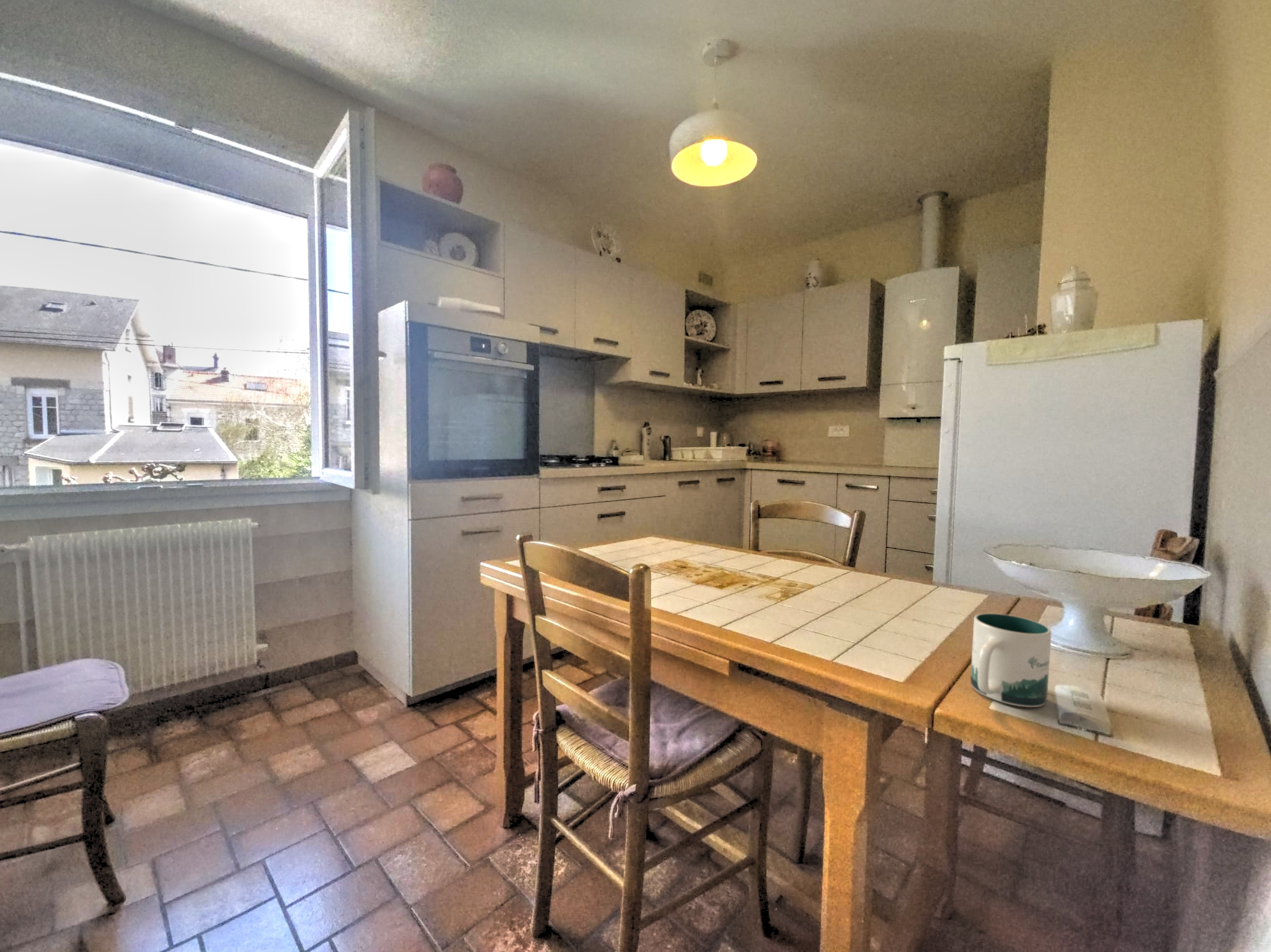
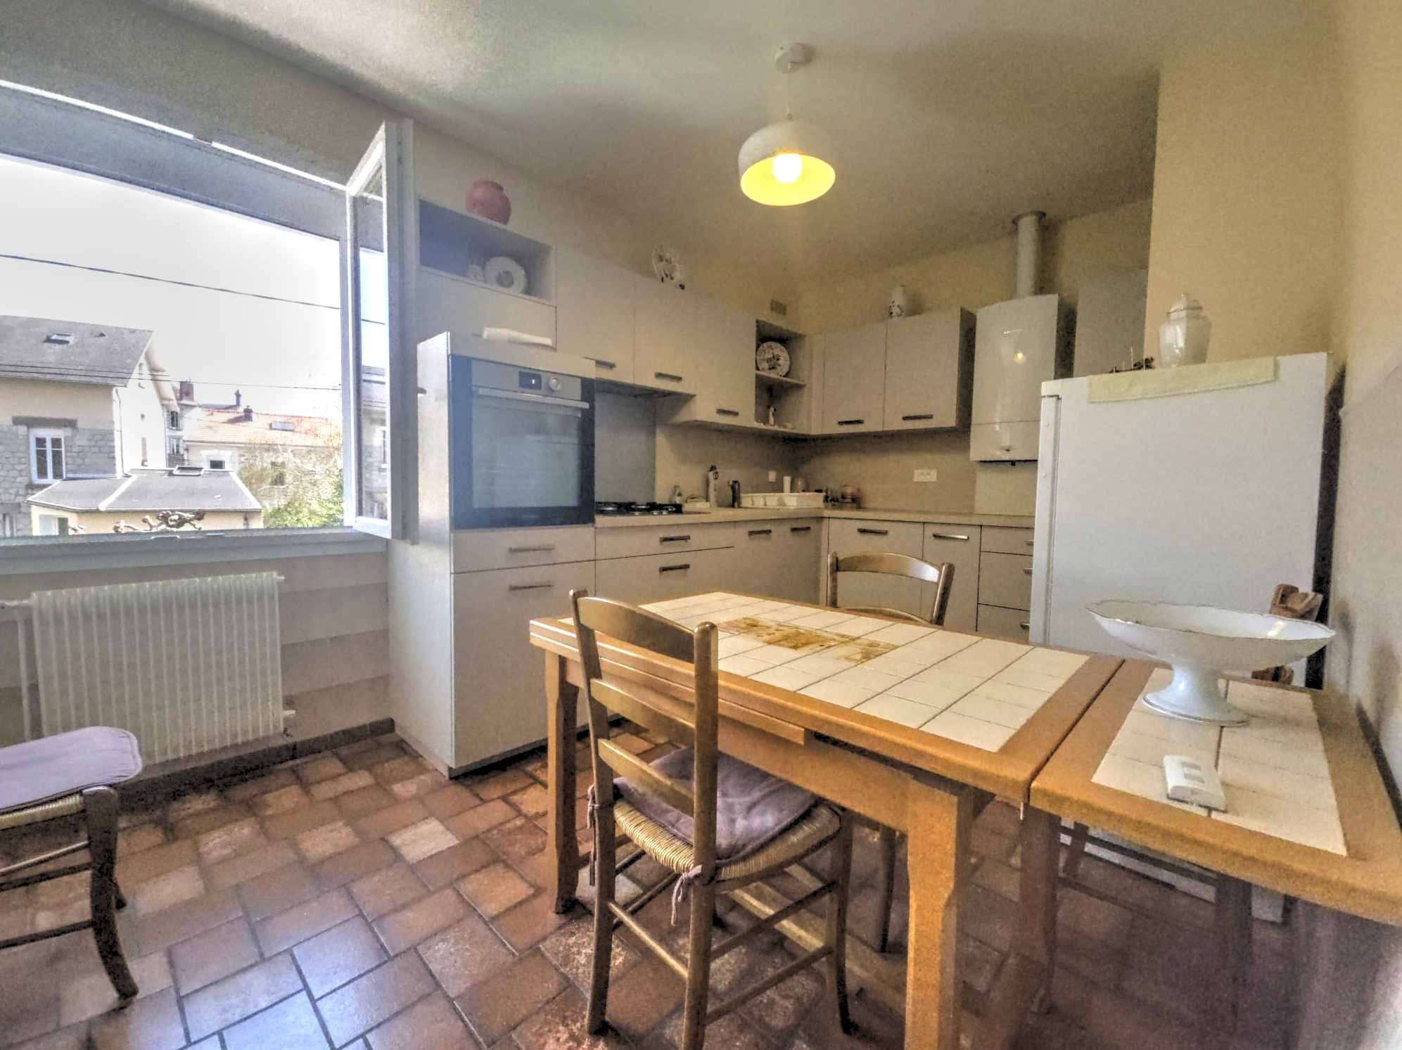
- mug (1003, 661)
